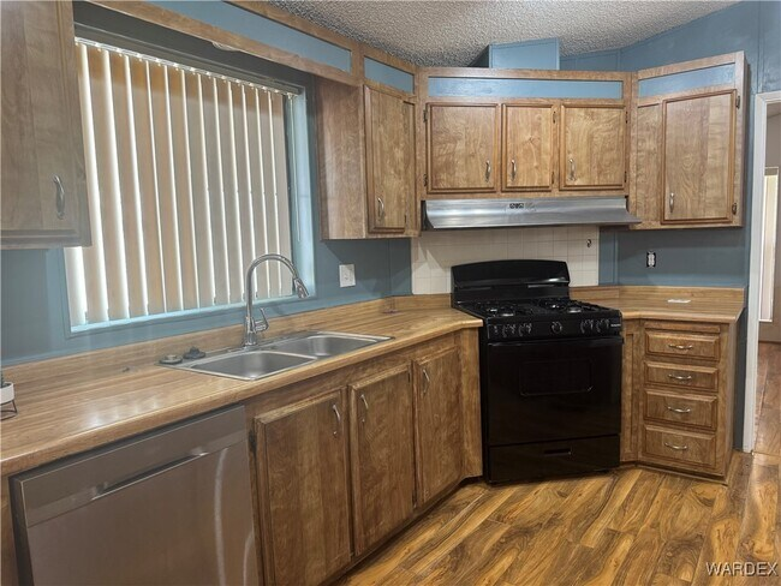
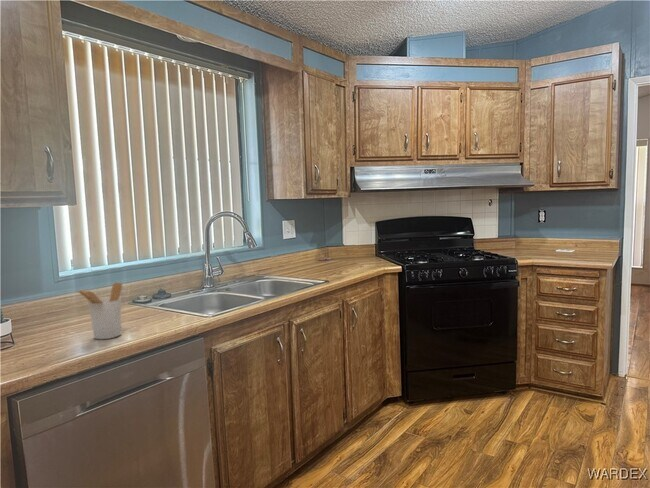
+ utensil holder (100, 310)
